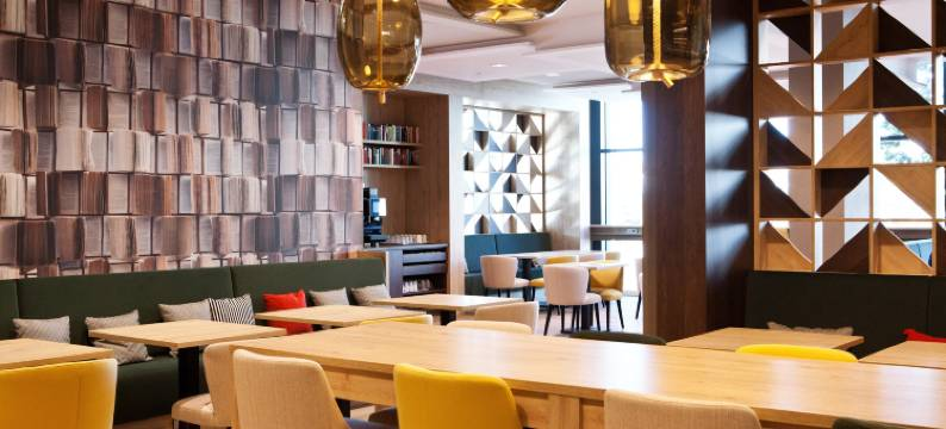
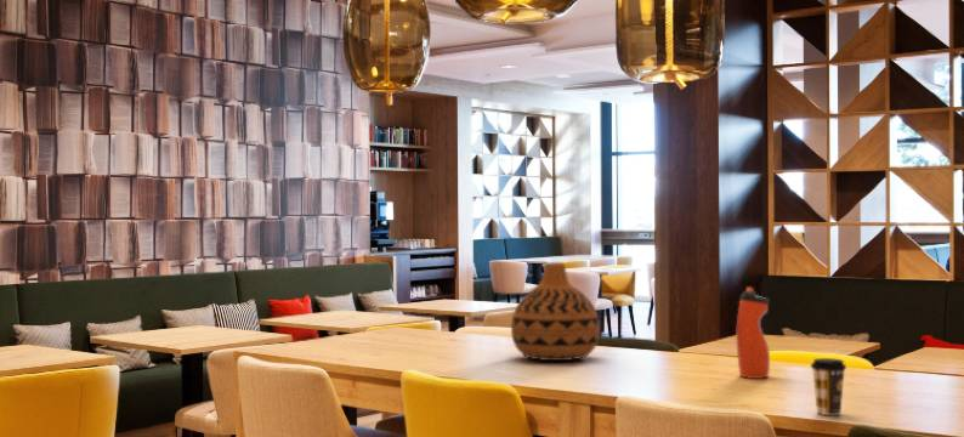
+ vase (555, 310)
+ water bottle (753, 331)
+ coffee cup (828, 386)
